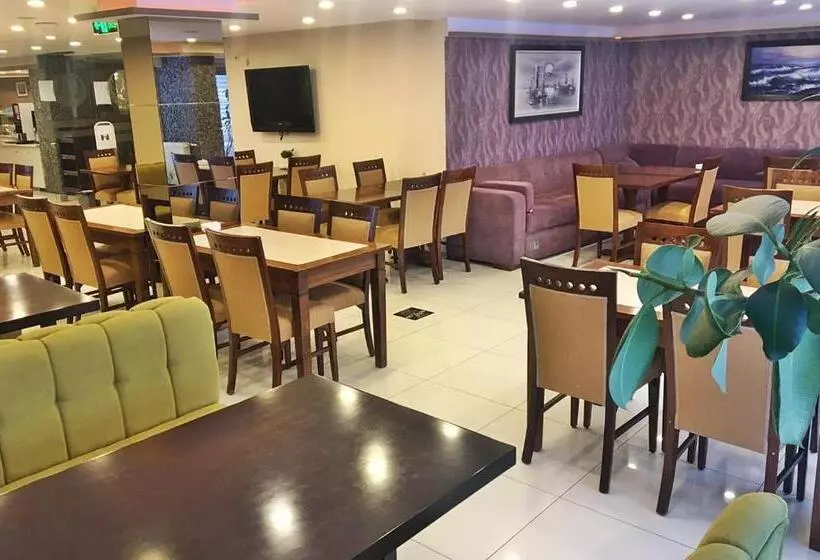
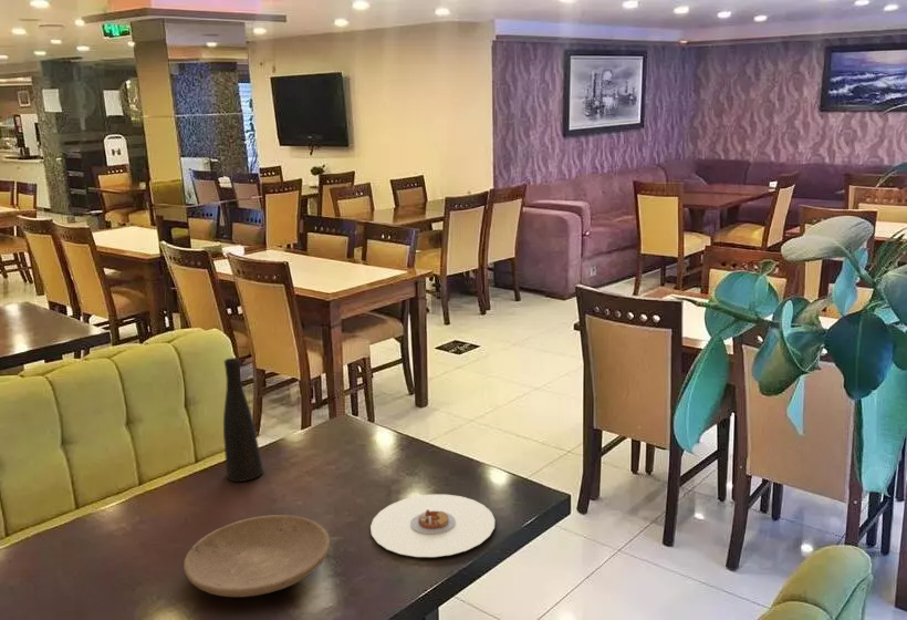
+ plate (432, 518)
+ vase (238, 417)
+ plate (259, 559)
